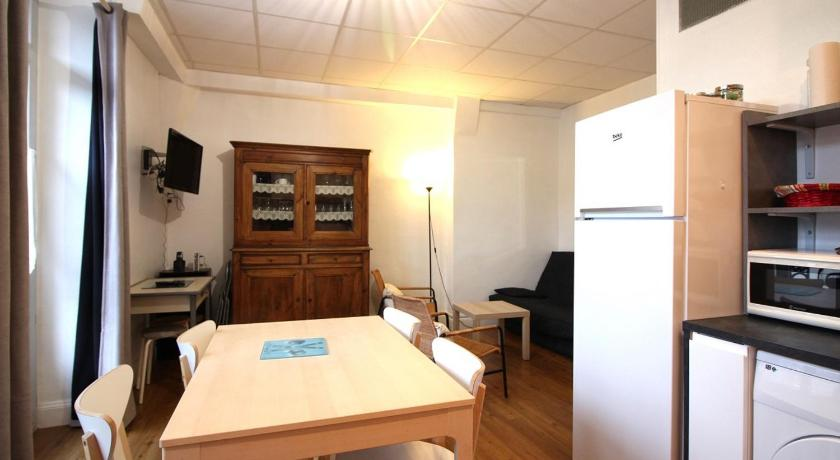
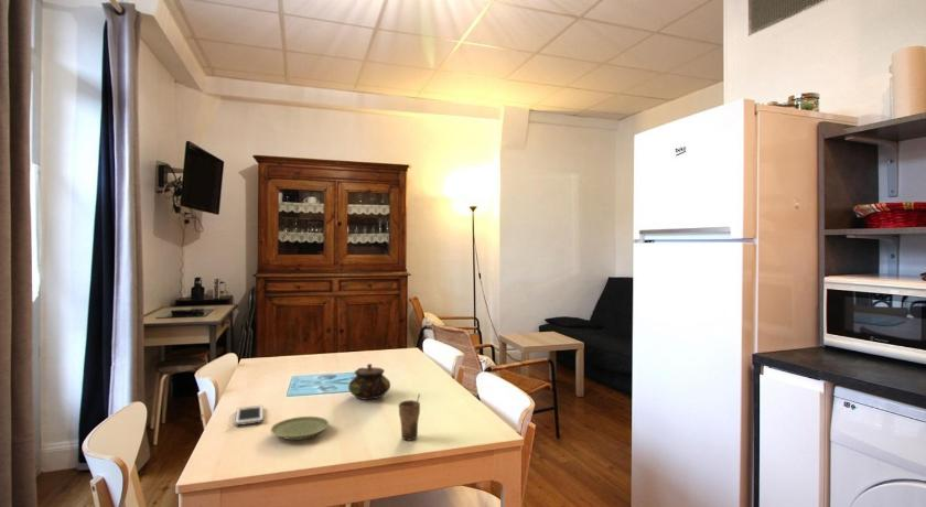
+ cell phone (249, 414)
+ plate (300, 429)
+ teapot (369, 379)
+ cup (409, 416)
